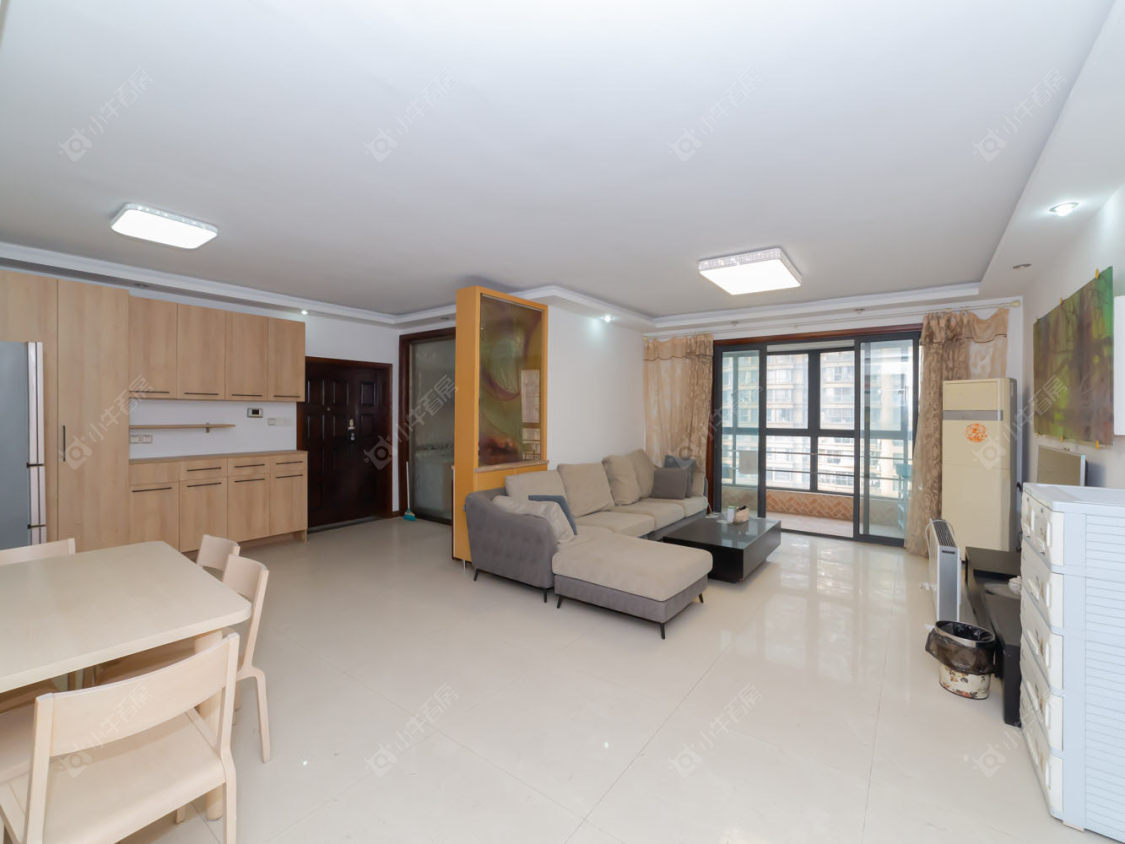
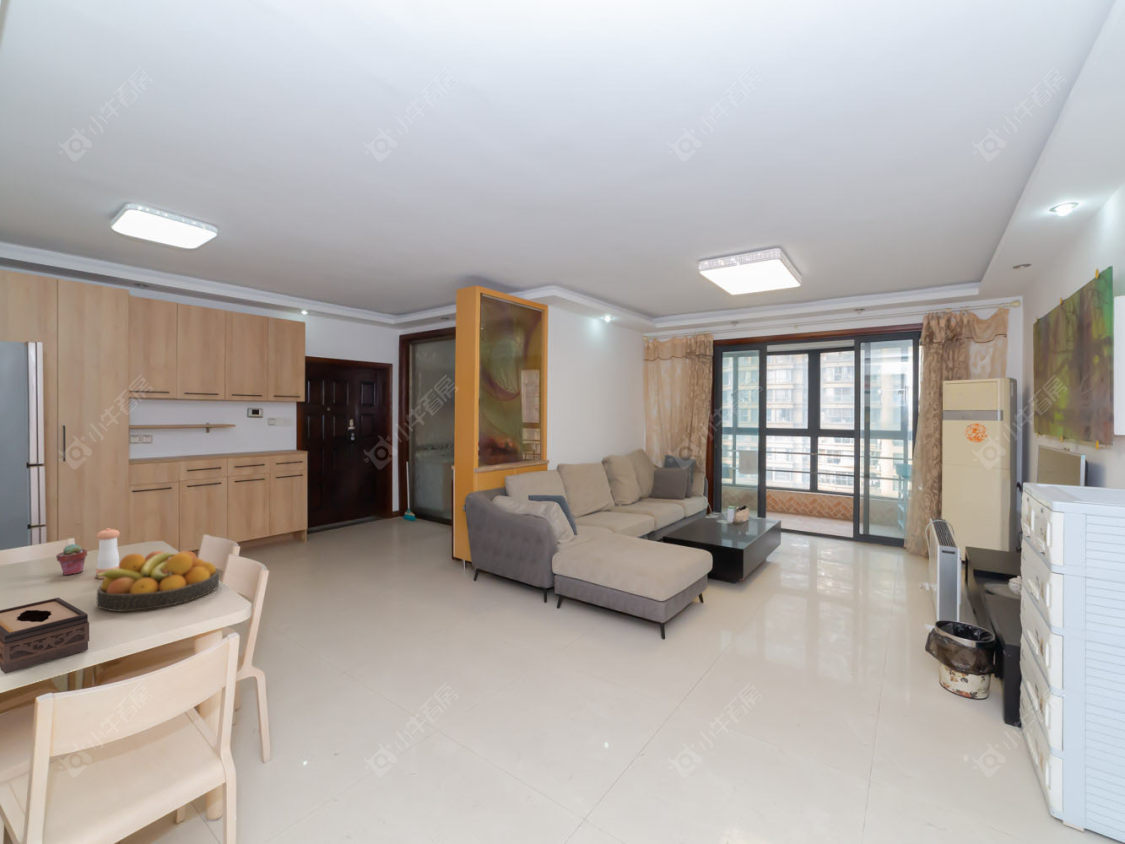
+ pepper shaker (108, 551)
+ fruit bowl (161, 572)
+ tissue box (34, 632)
+ potted succulent (72, 558)
